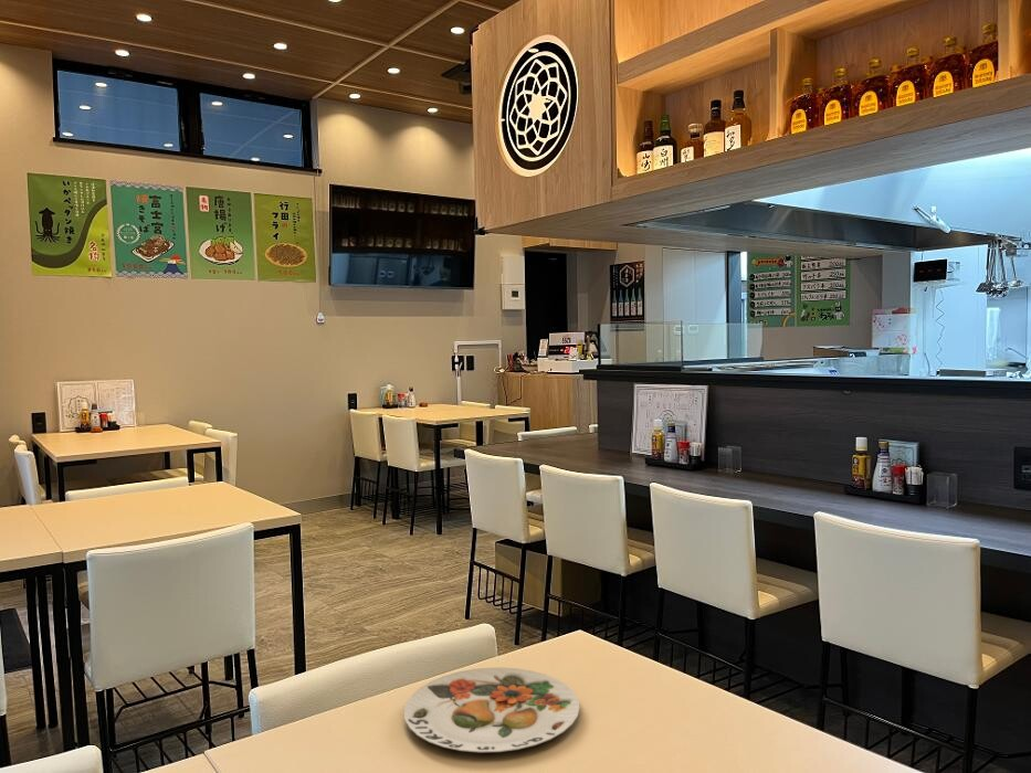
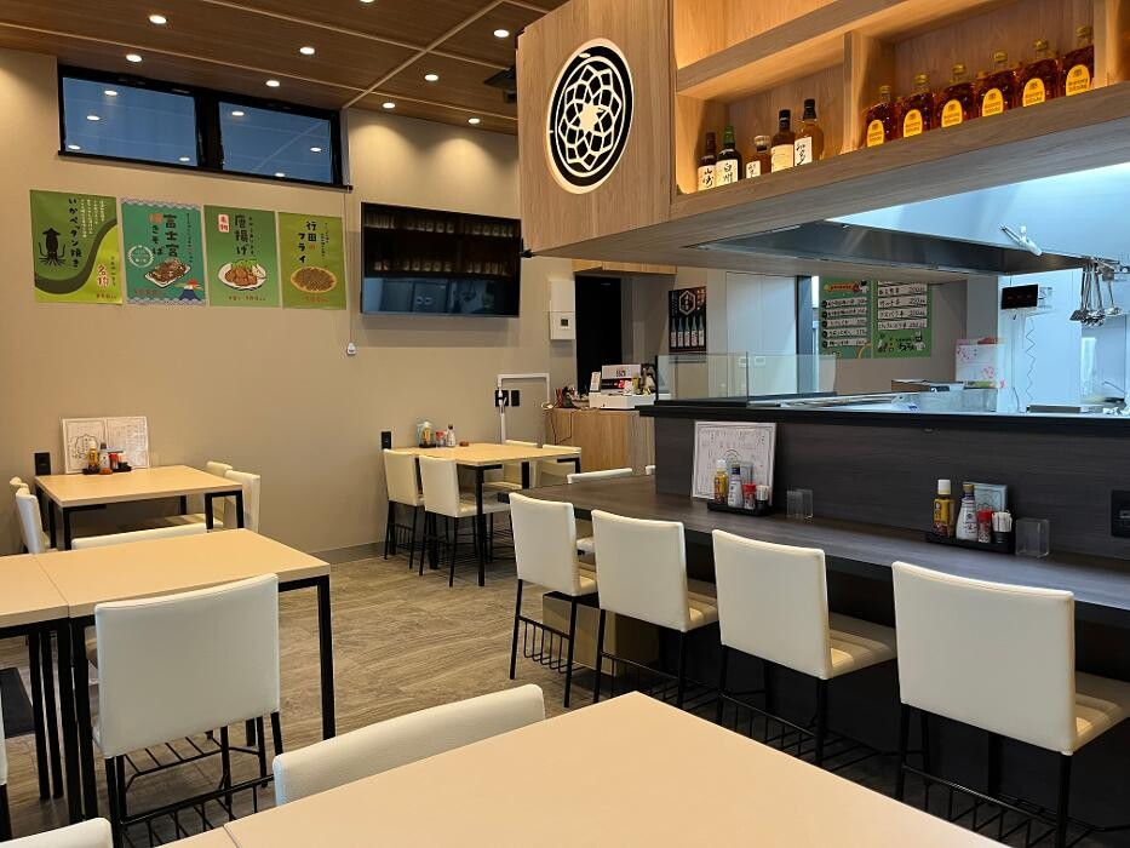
- plate (492, 708)
